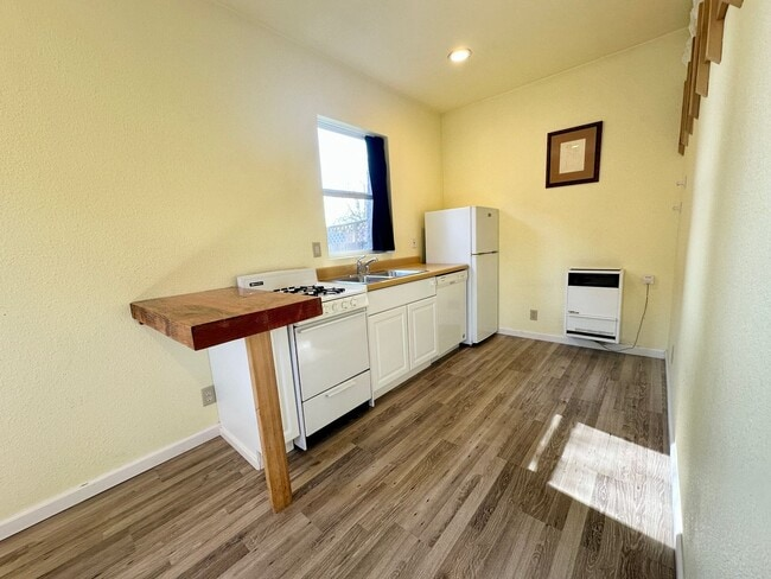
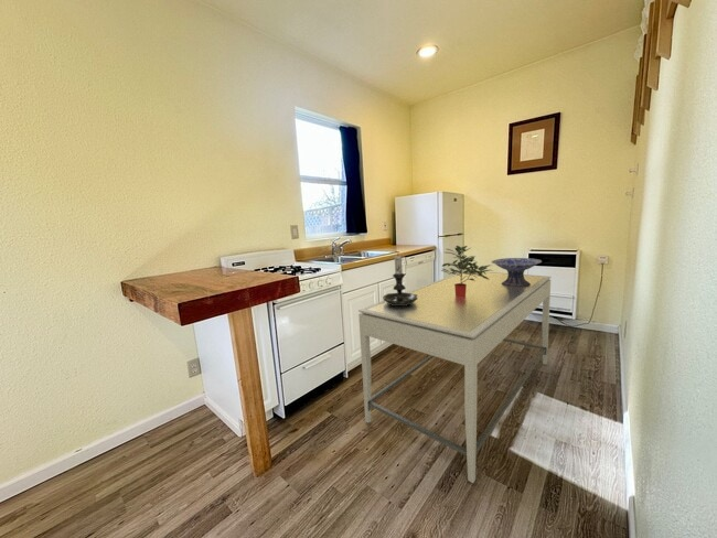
+ potted plant (467, 269)
+ dining table (468, 341)
+ candle holder (399, 277)
+ decorative bowl (515, 272)
